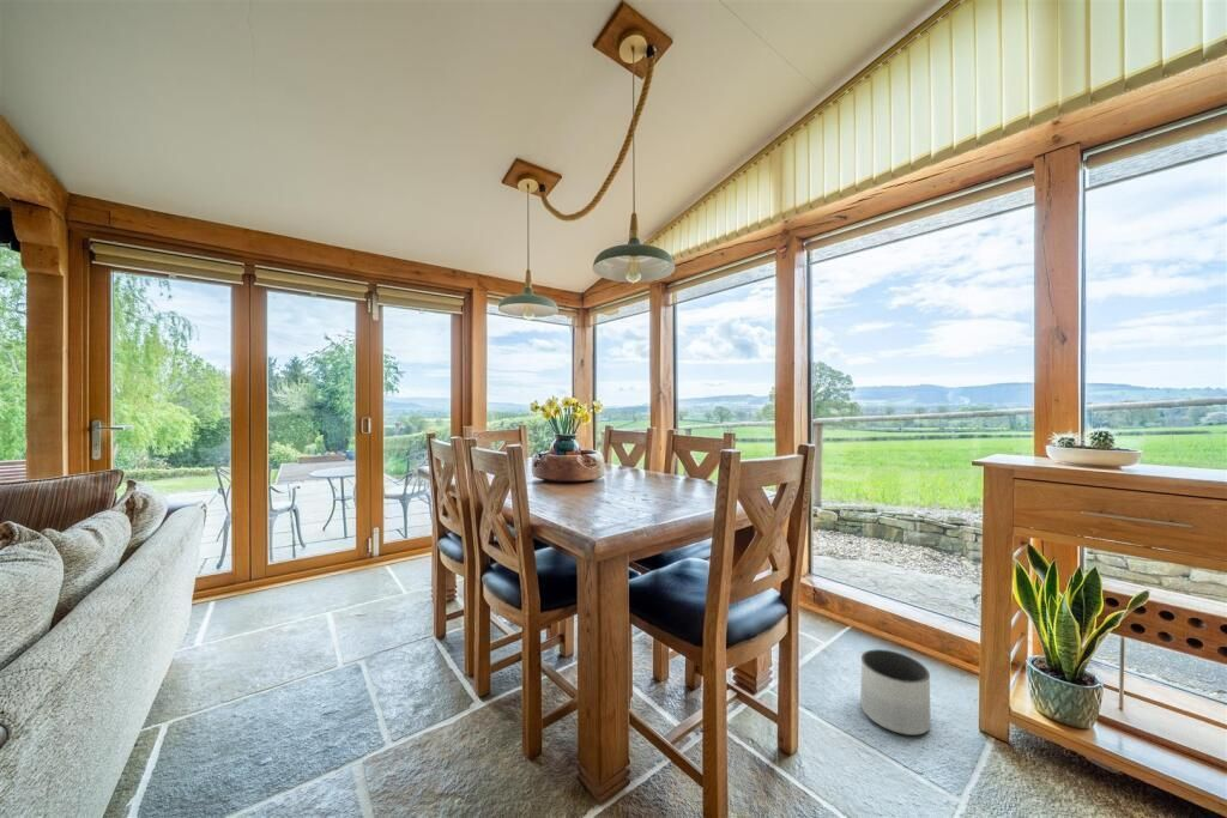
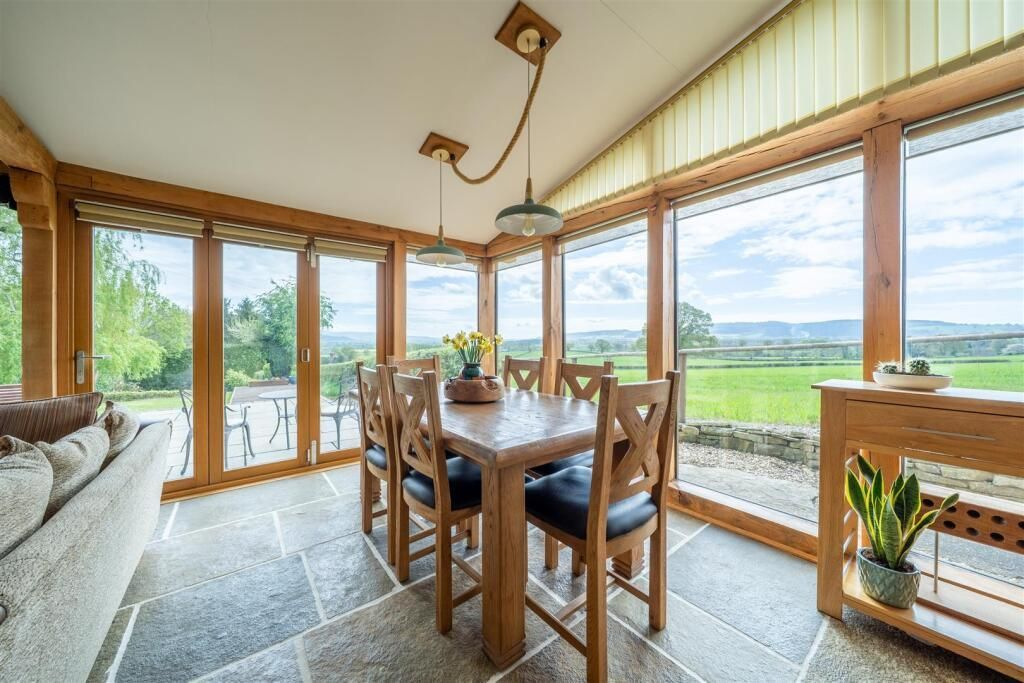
- planter (894, 690)
